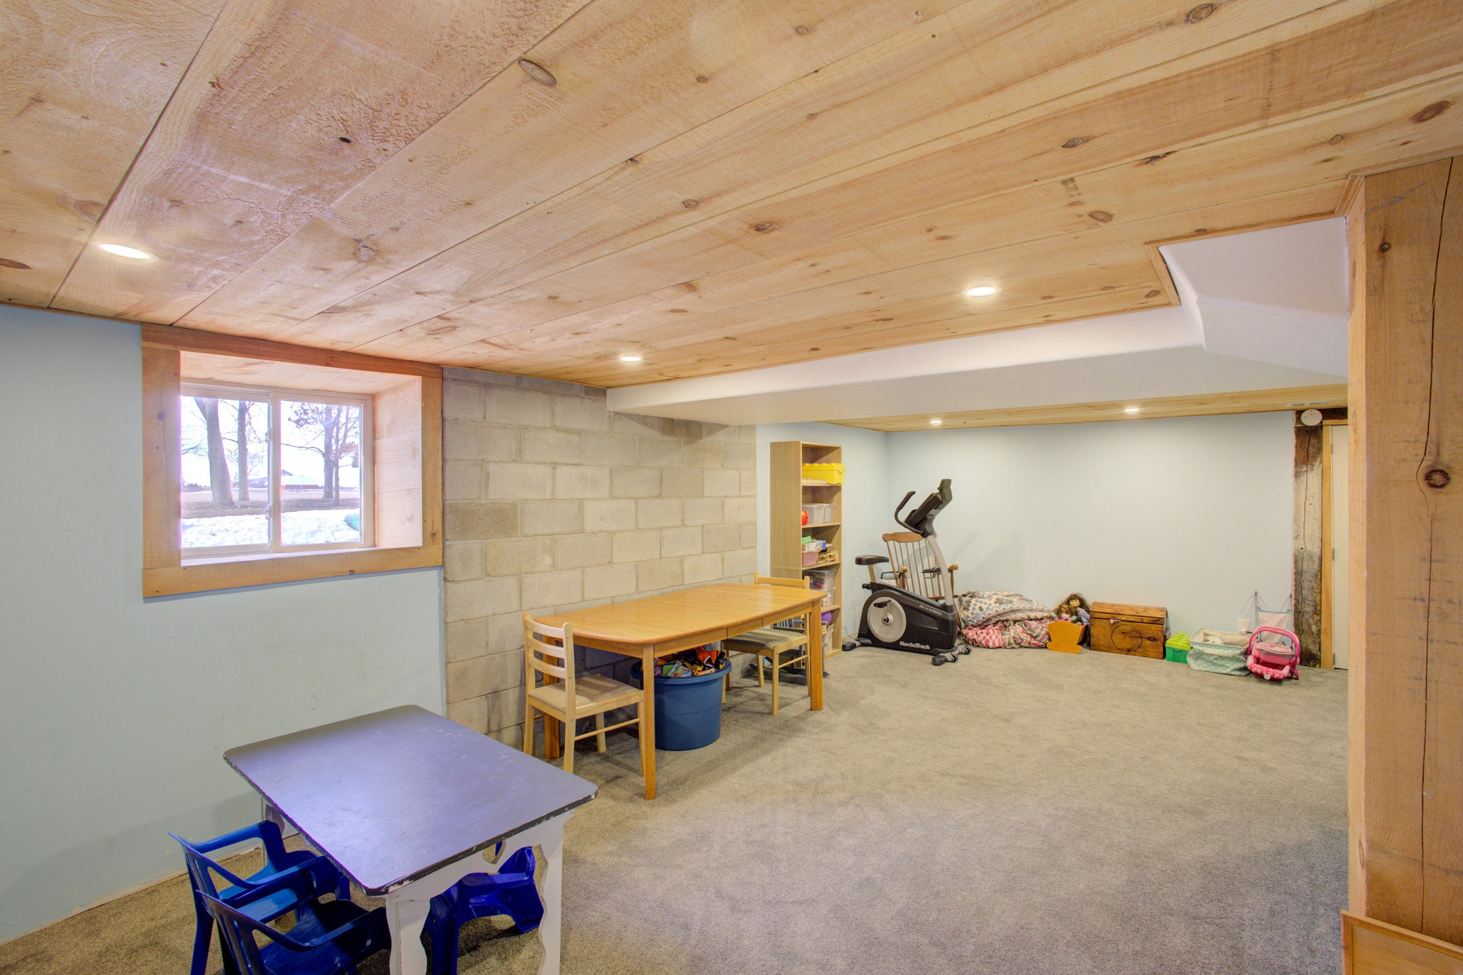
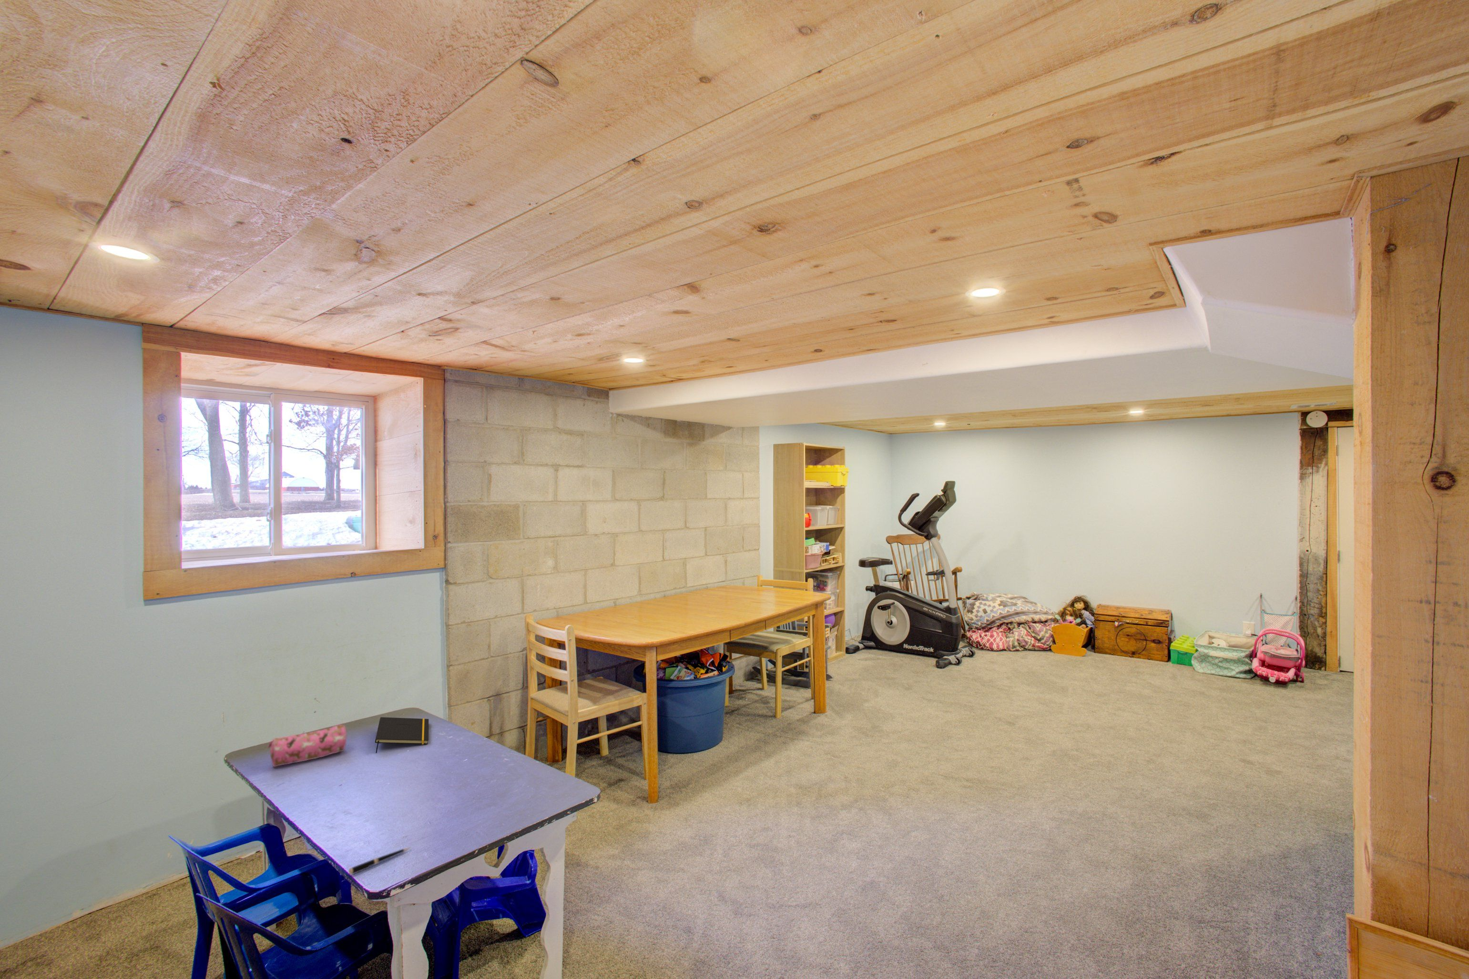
+ pen (381, 858)
+ pencil case (308, 744)
+ notepad (403, 730)
